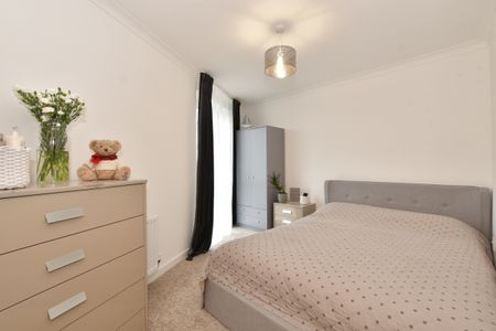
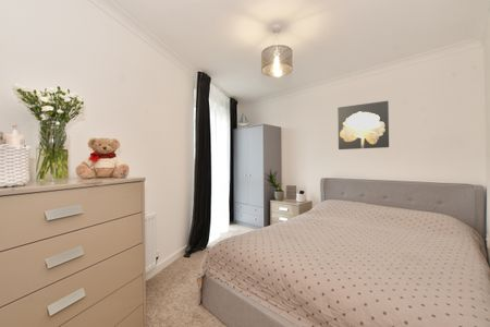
+ wall art (362, 126)
